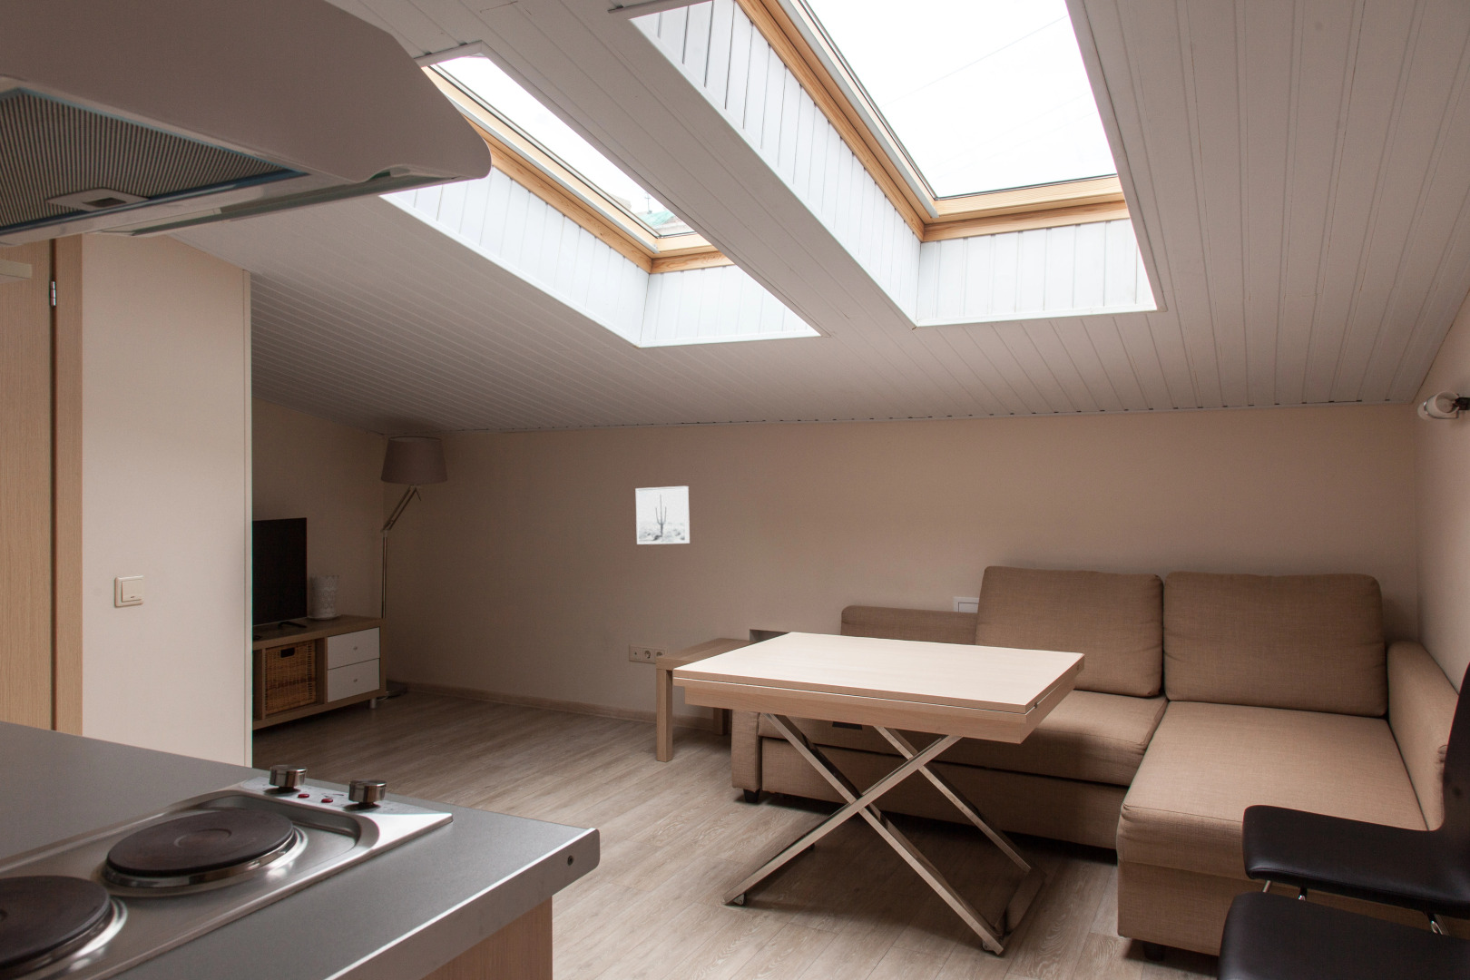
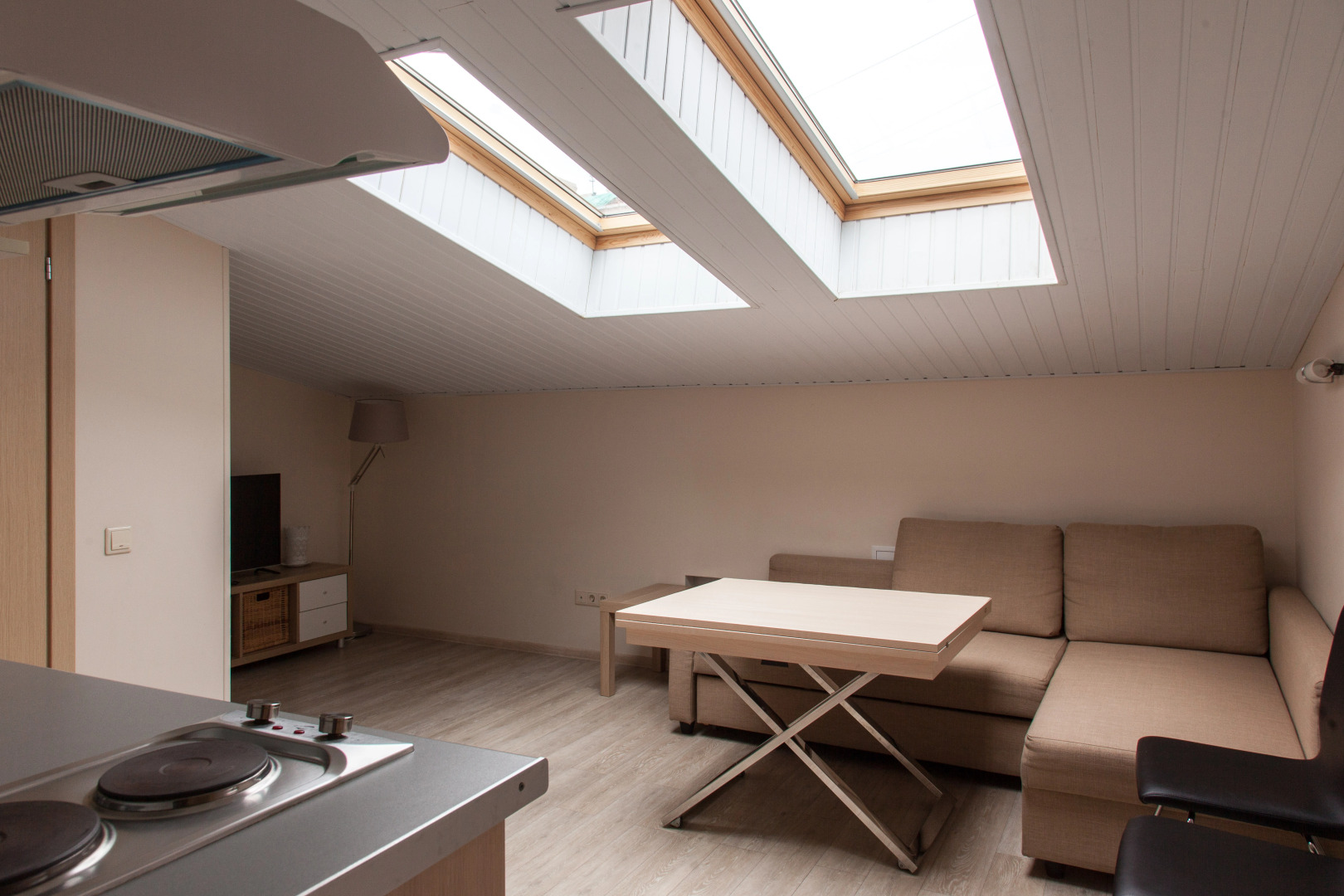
- wall art (663, 515)
